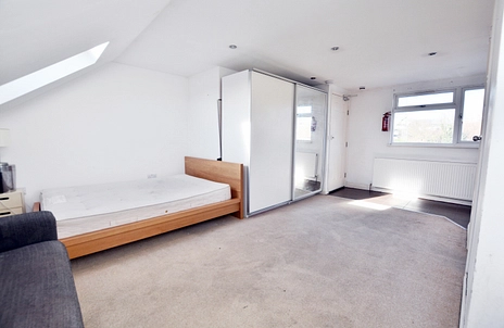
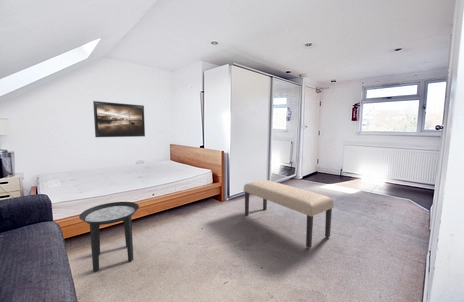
+ bench (283, 205)
+ side table (110, 223)
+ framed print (121, 120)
